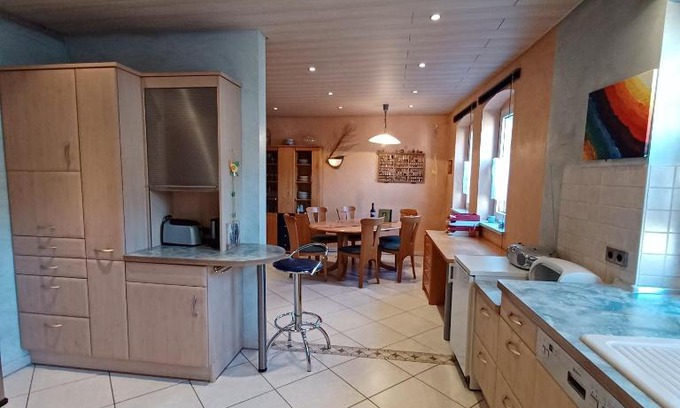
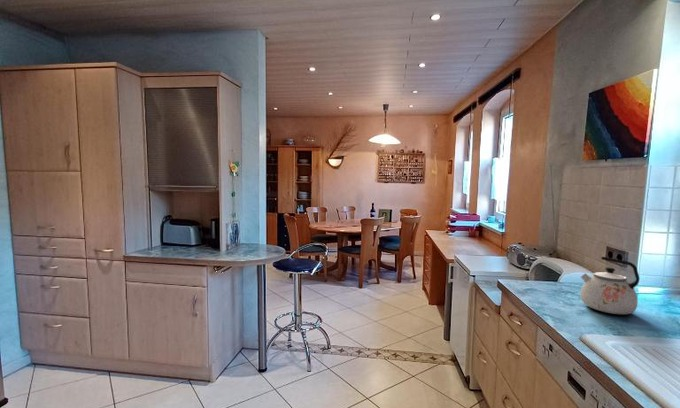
+ kettle (608, 283)
